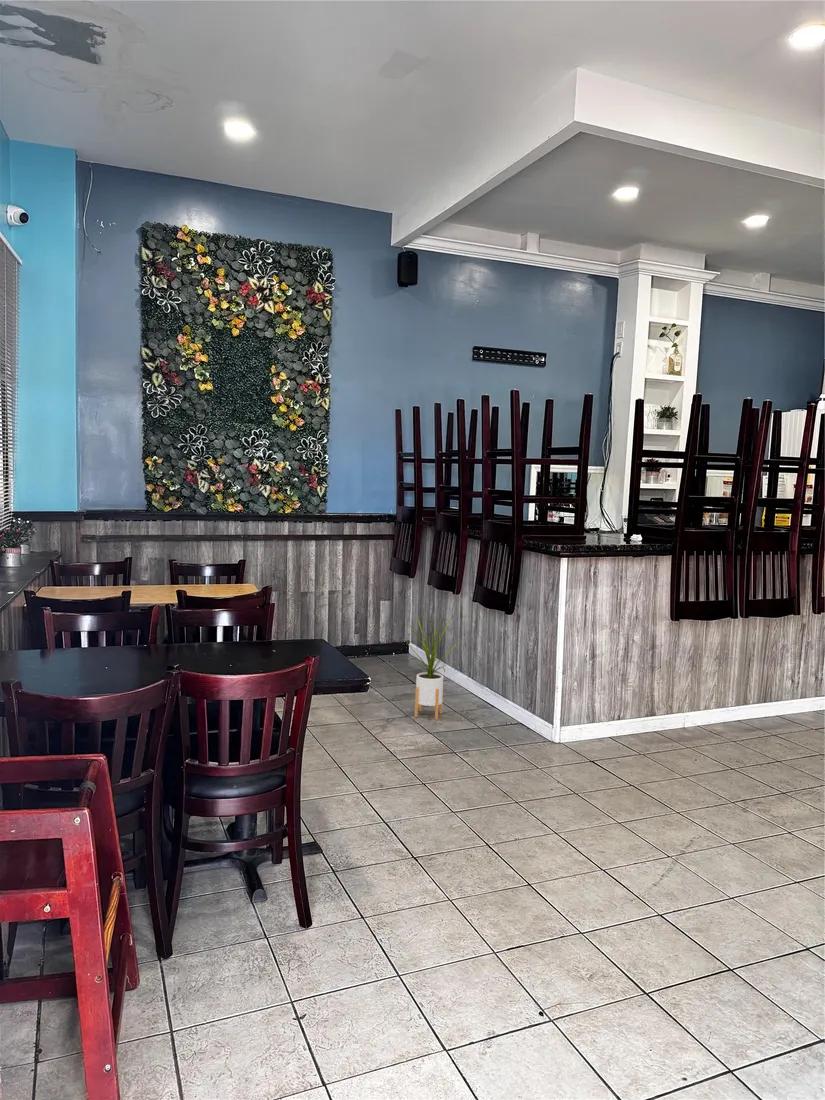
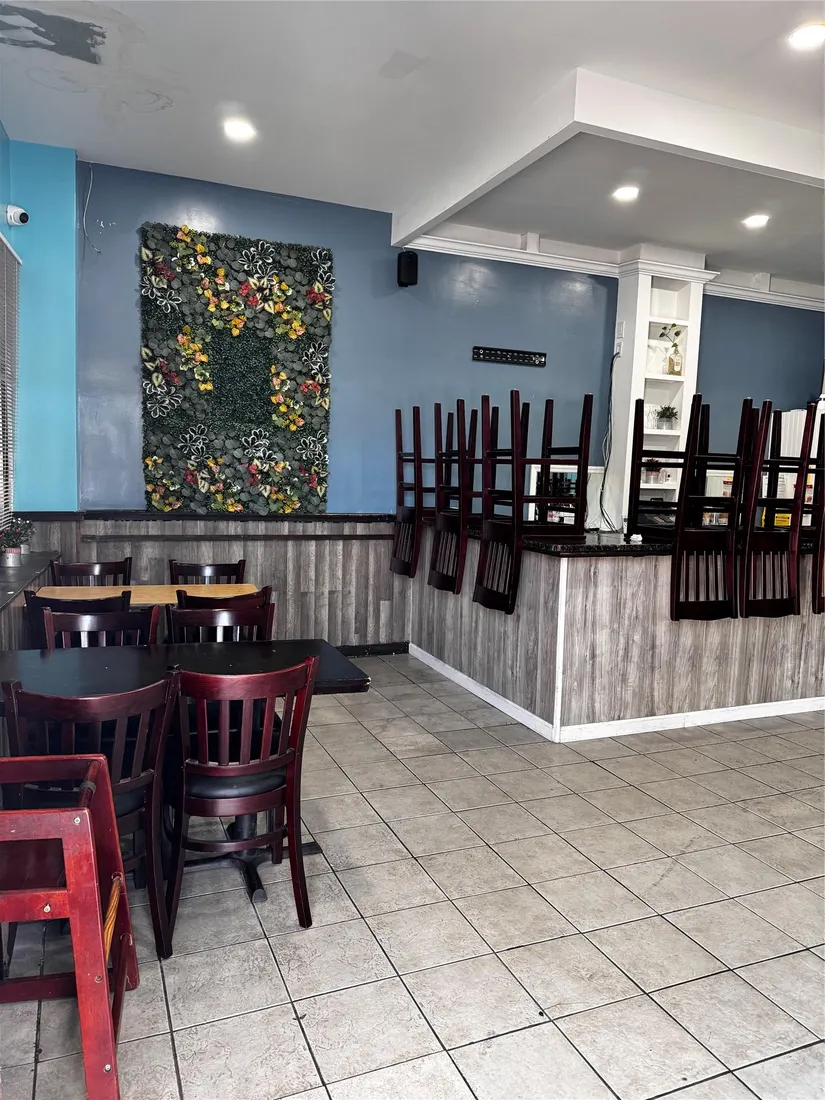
- house plant (430, 663)
